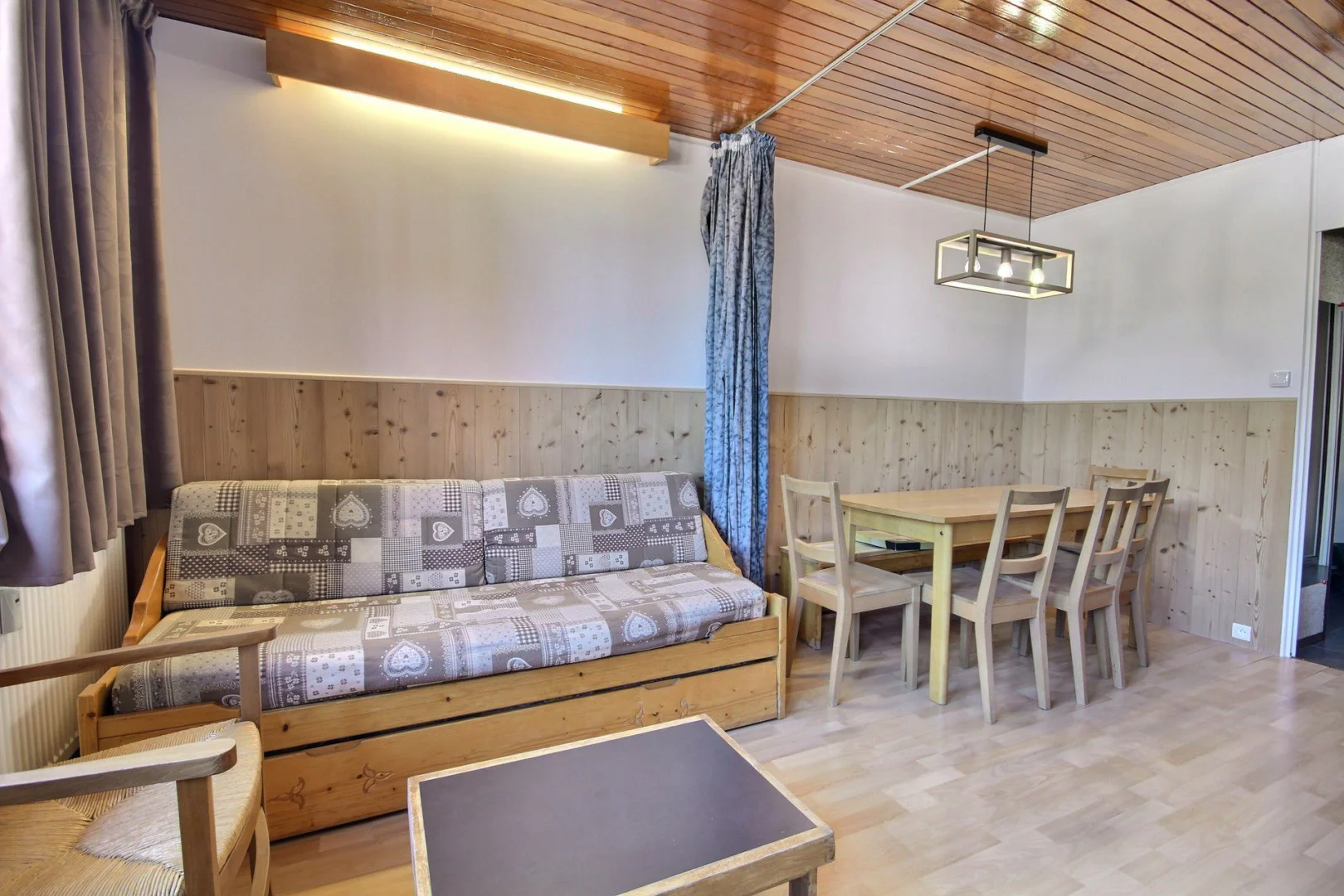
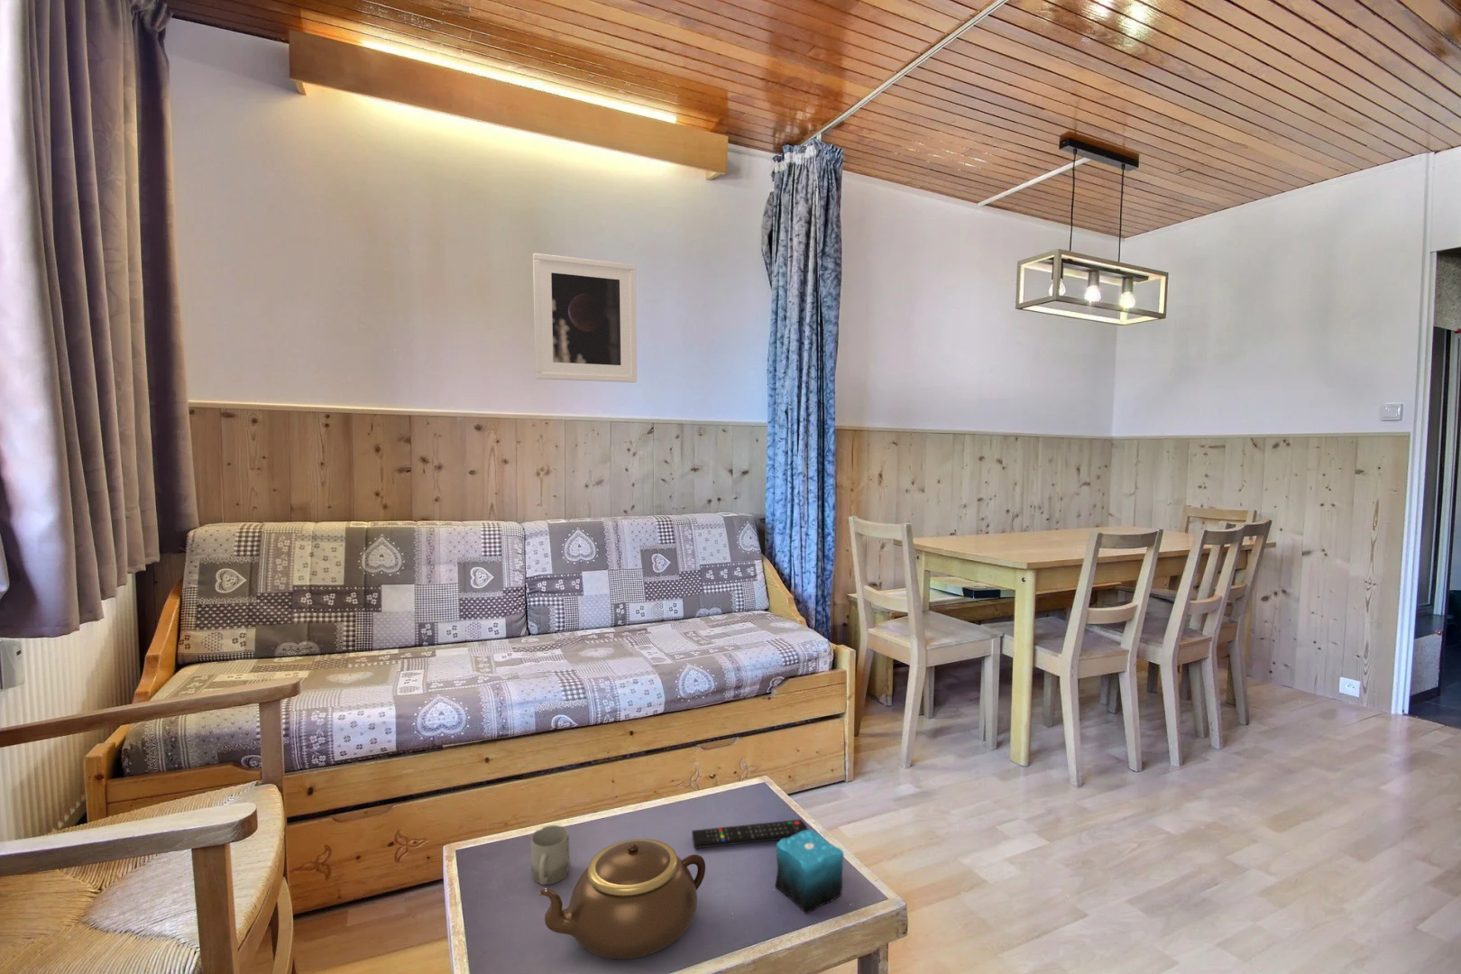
+ cup (548, 859)
+ teapot (630, 887)
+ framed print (586, 321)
+ candle (808, 859)
+ remote control (750, 834)
